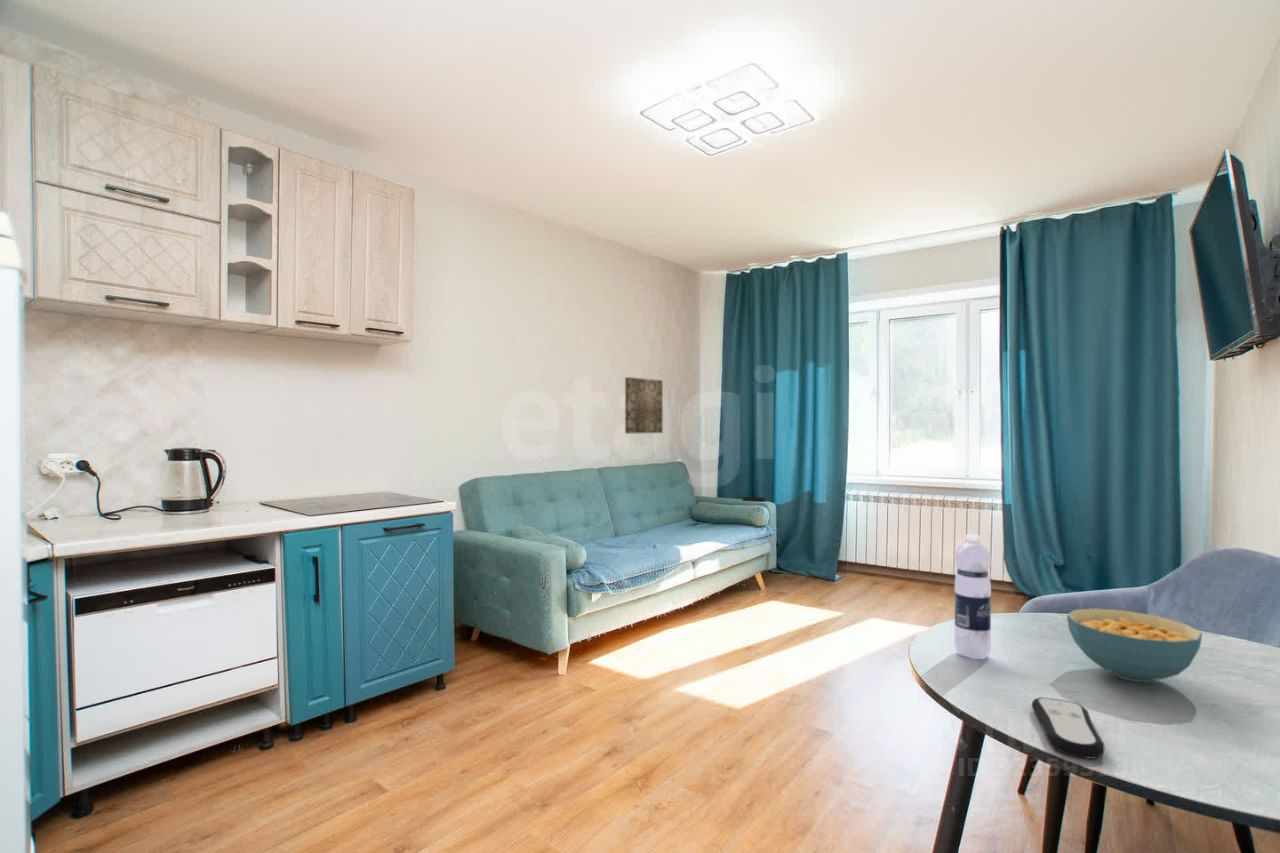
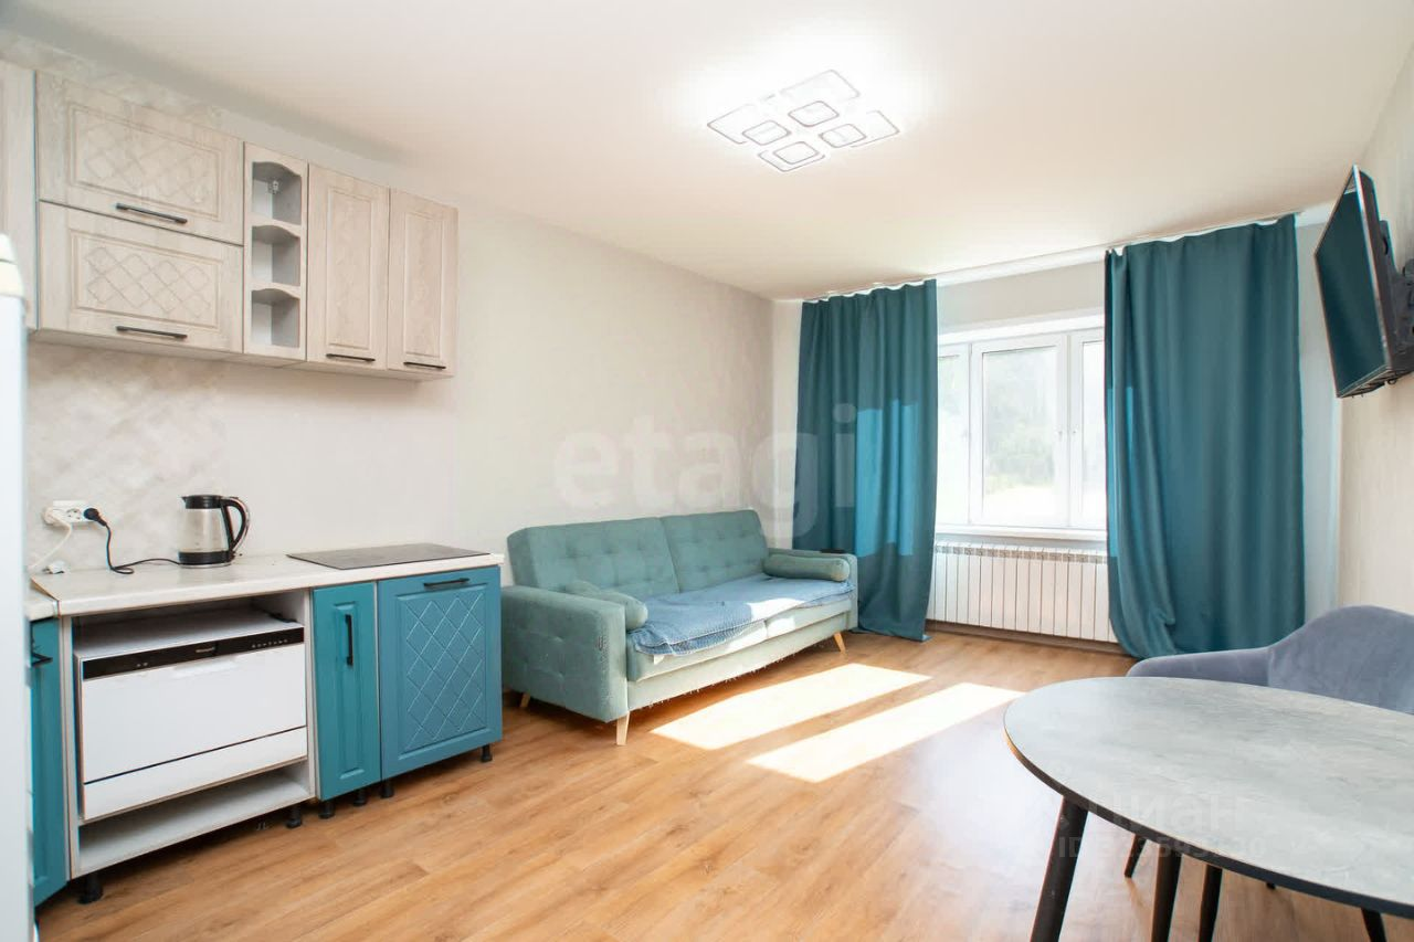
- remote control (1067, 725)
- cereal bowl (1131, 649)
- wall art (644, 406)
- water bottle (972, 594)
